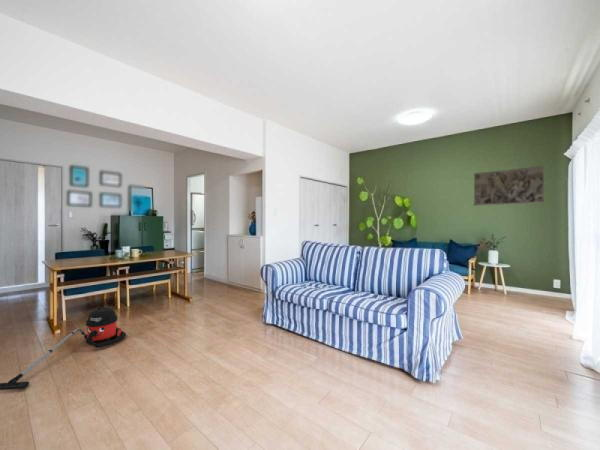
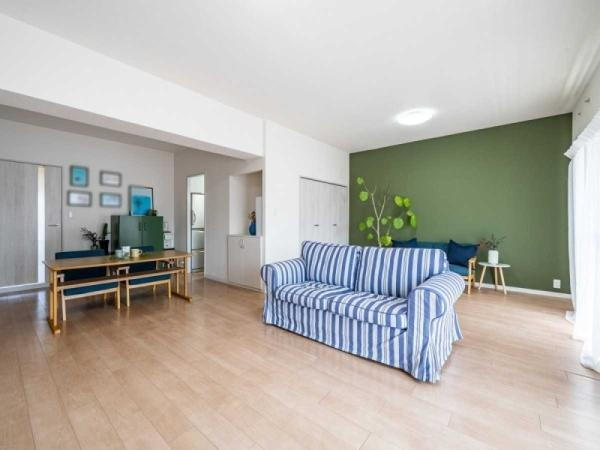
- vacuum cleaner (69, 337)
- relief sculpture (506, 186)
